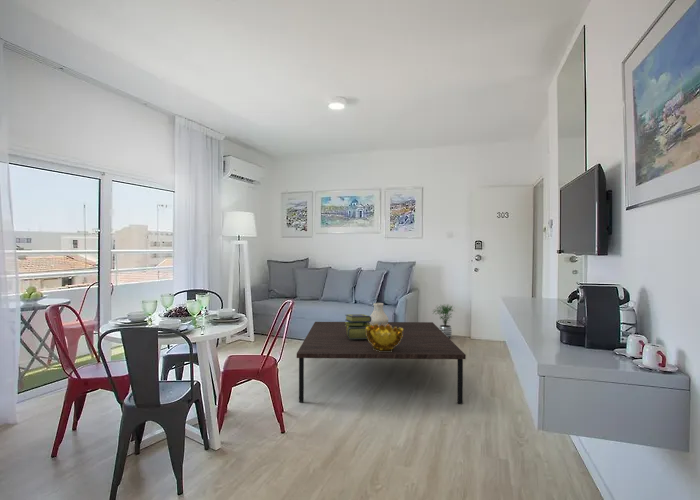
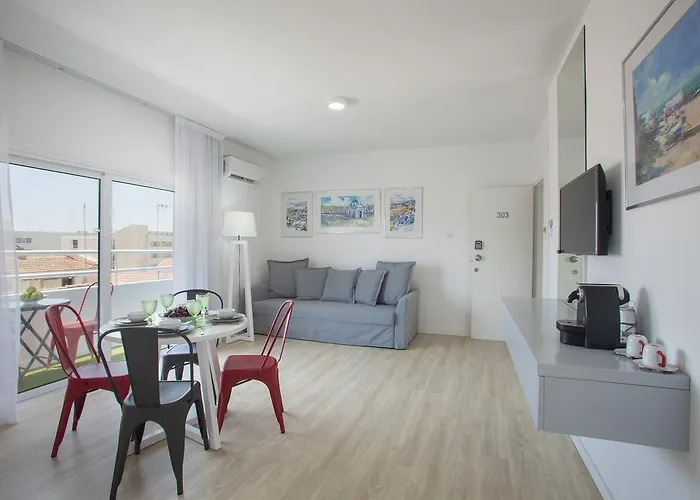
- coffee table (376, 355)
- potted plant (444, 320)
- decorative bowl (384, 337)
- stack of books (357, 325)
- vase (378, 315)
